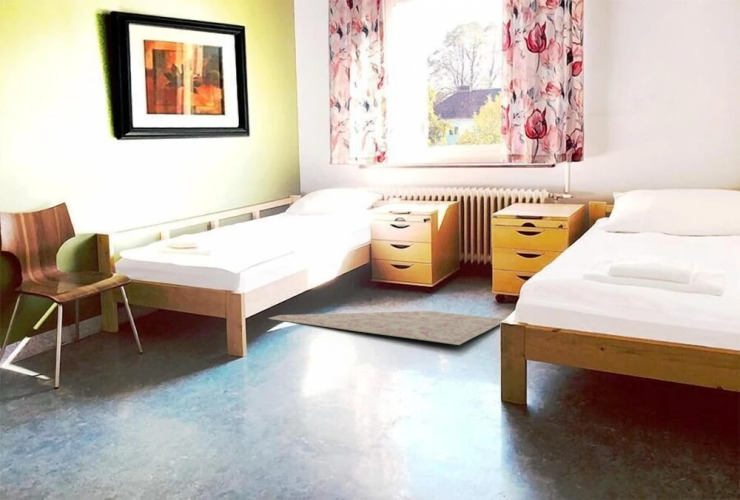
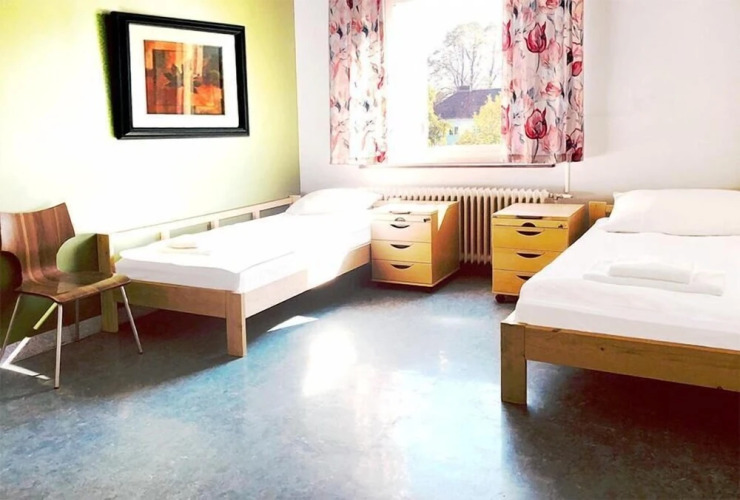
- rug (385, 319)
